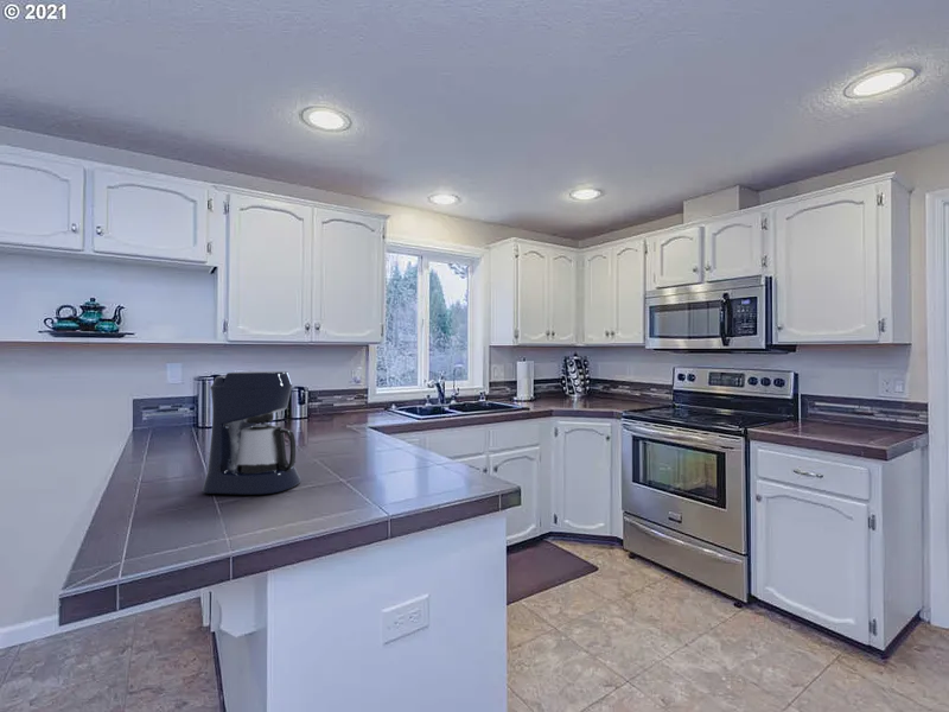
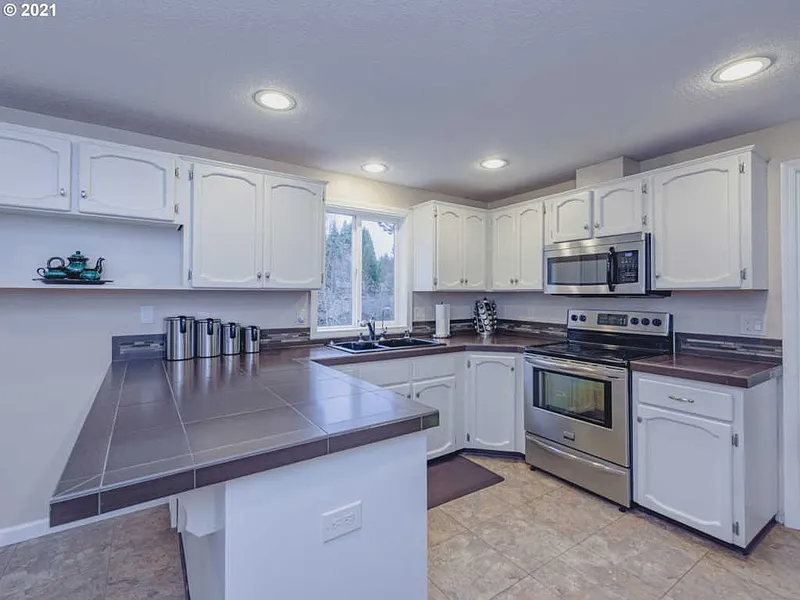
- coffee maker (254, 427)
